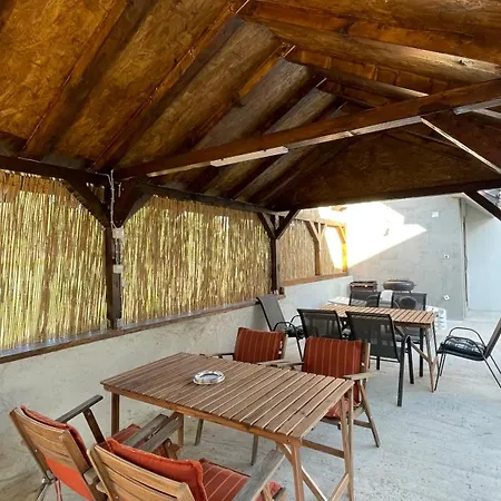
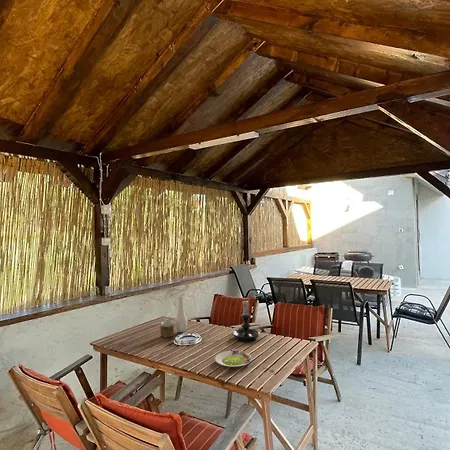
+ candle holder (245, 318)
+ salad plate (233, 359)
+ vase (176, 316)
